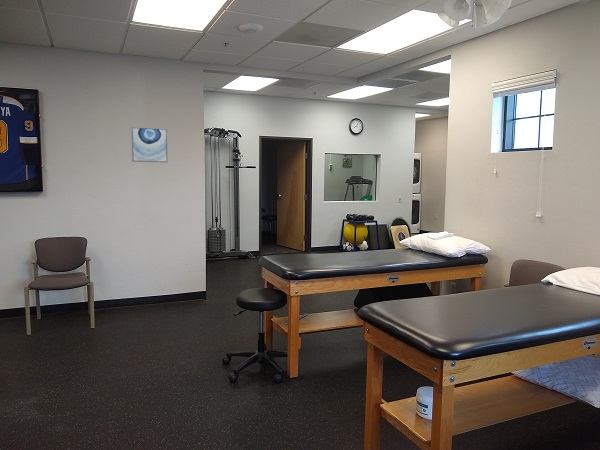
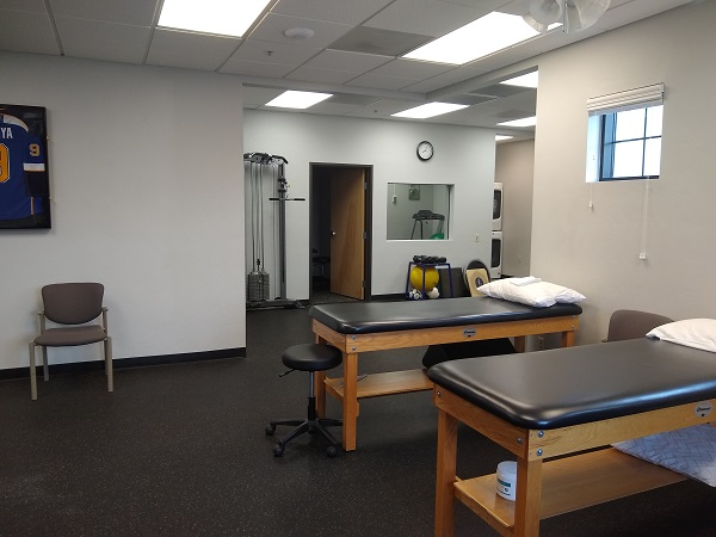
- wall art (149, 145)
